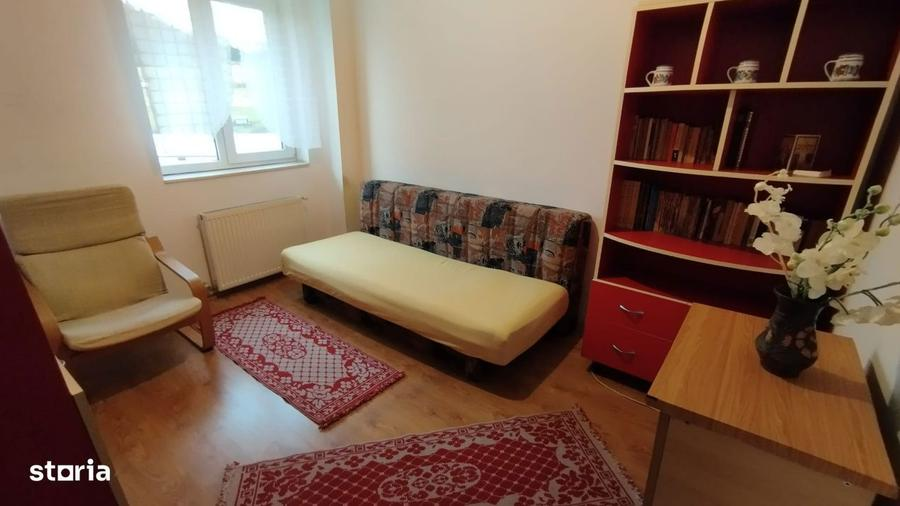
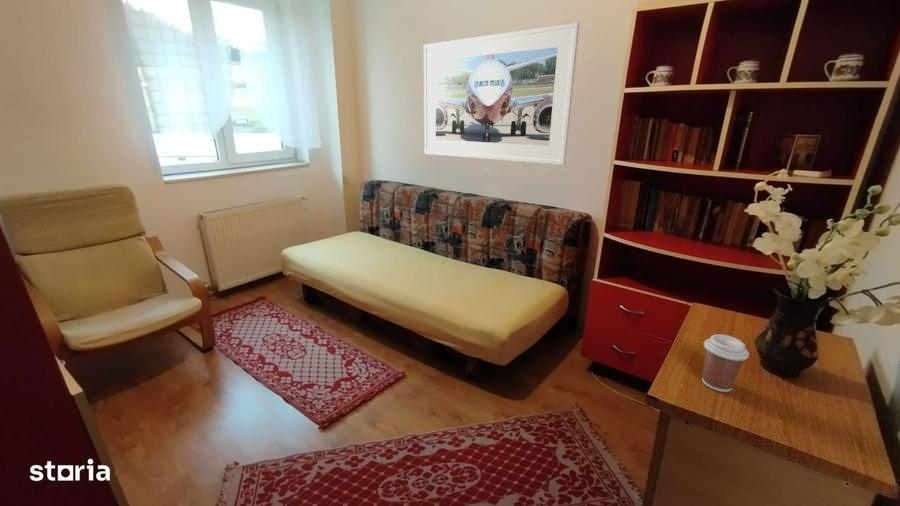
+ coffee cup (722, 362)
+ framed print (488, 99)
